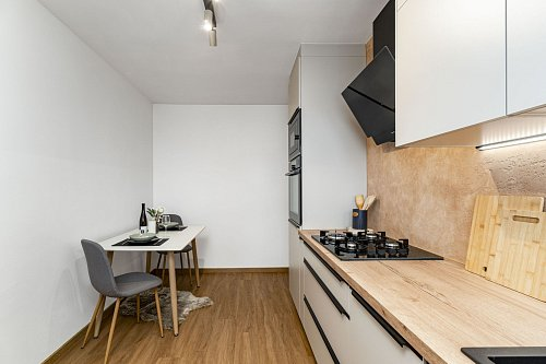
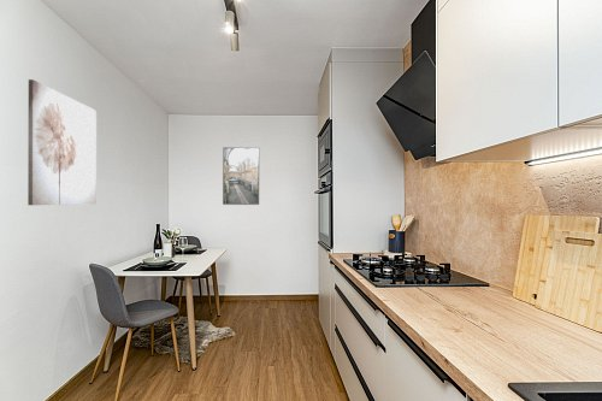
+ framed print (241, 176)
+ wall art (66, 151)
